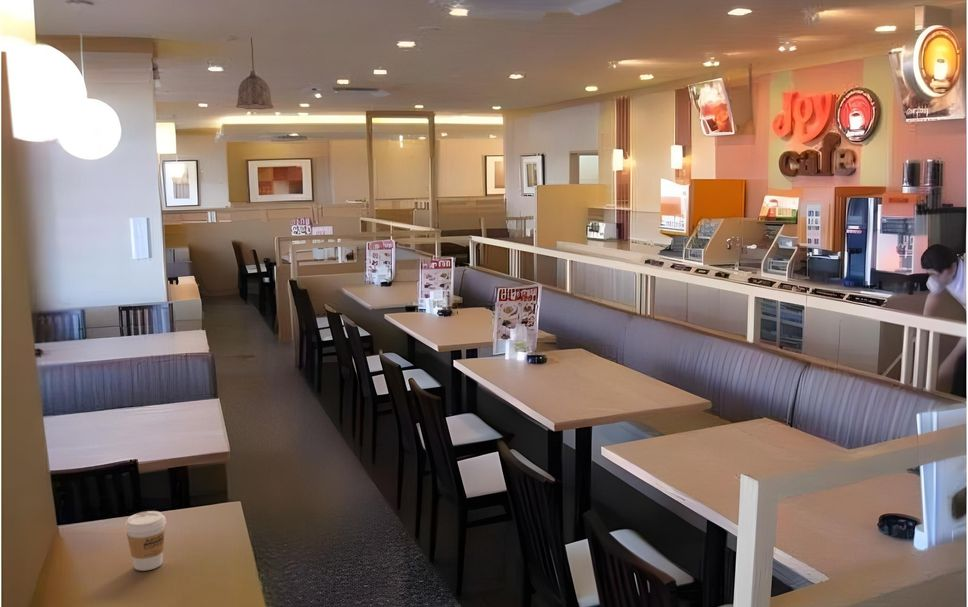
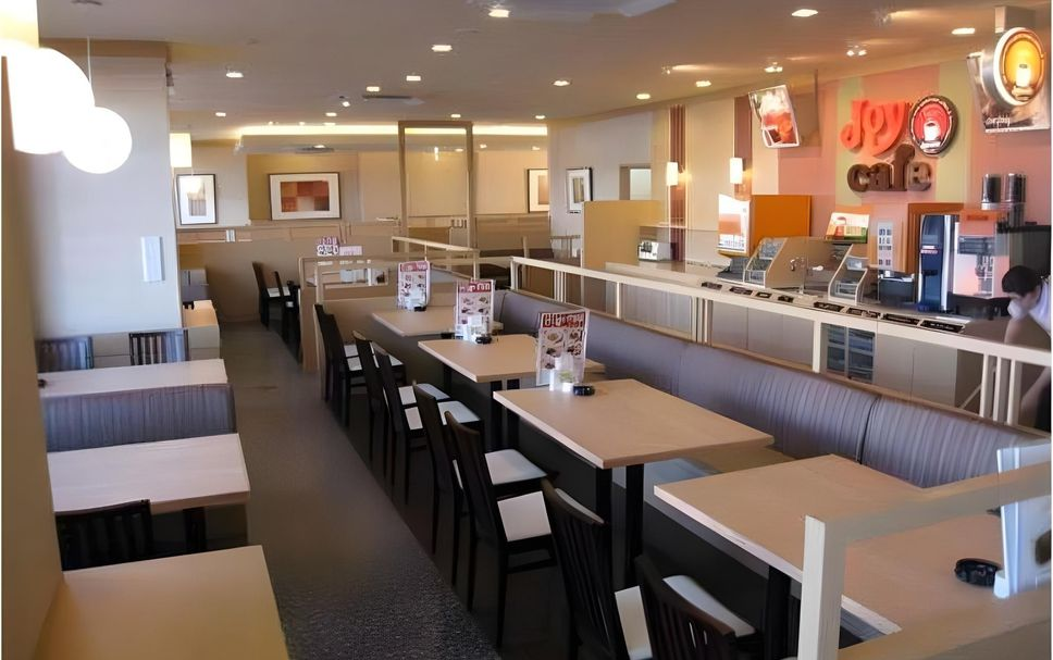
- pendant lamp (253, 72)
- coffee cup (146, 540)
